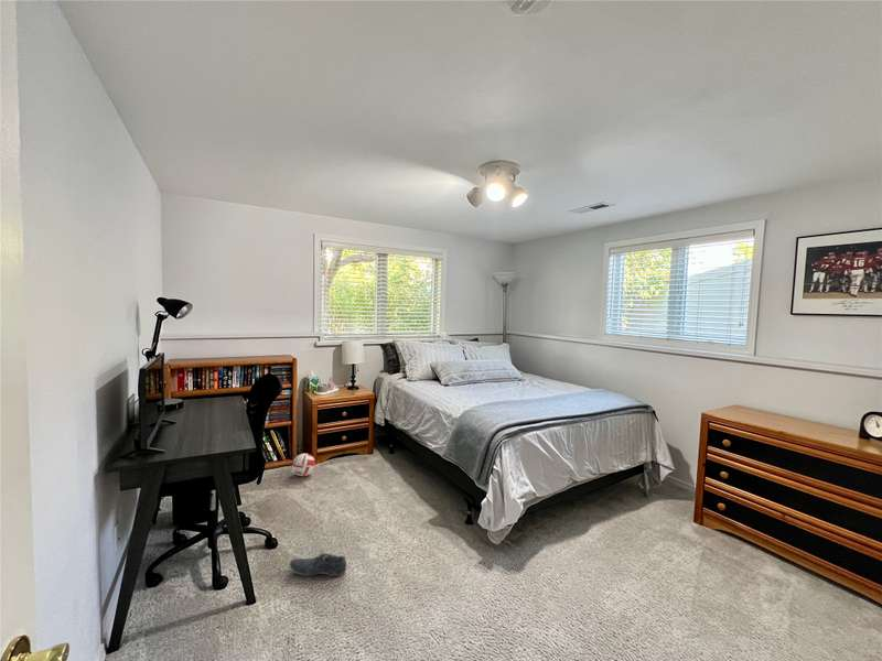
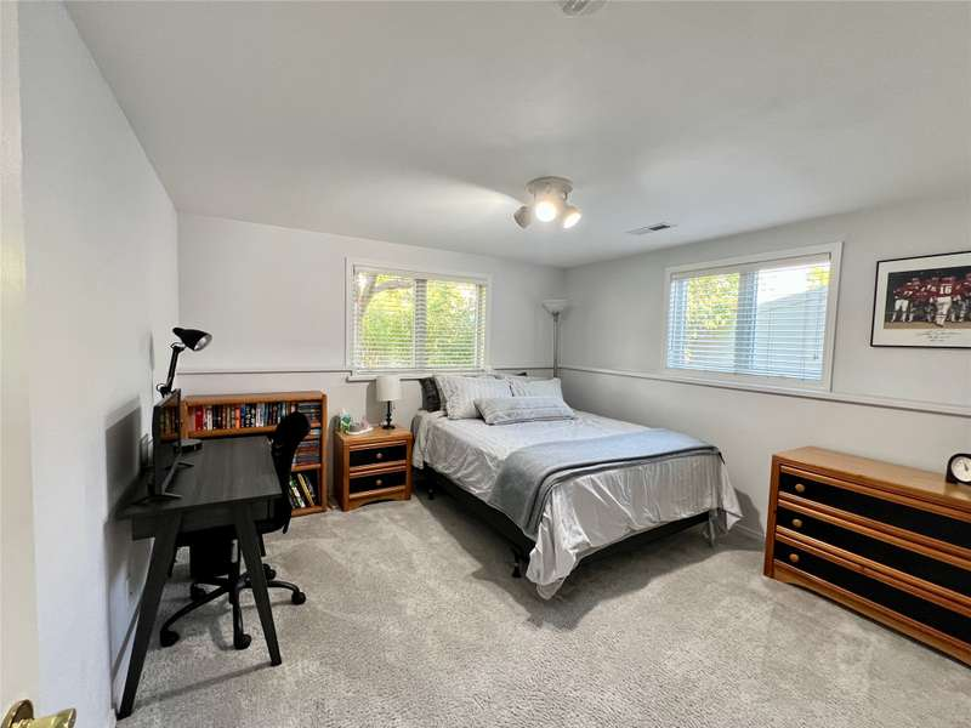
- ball (303, 464)
- shoe (318, 562)
